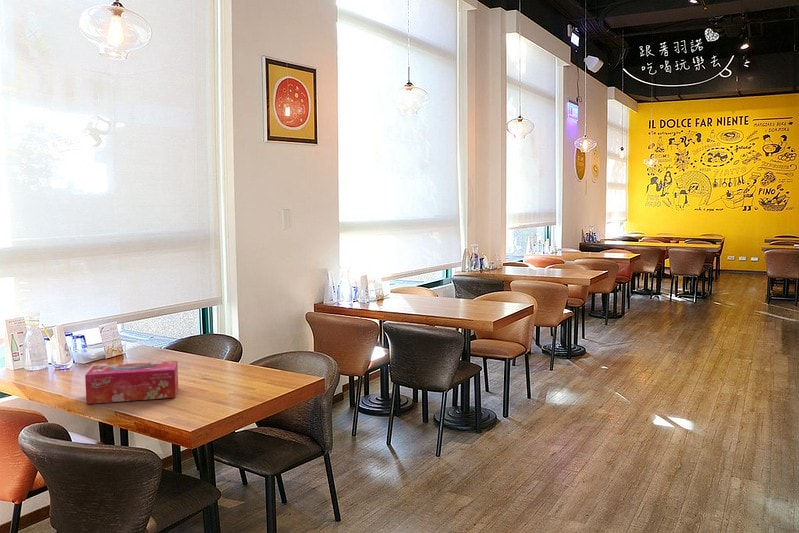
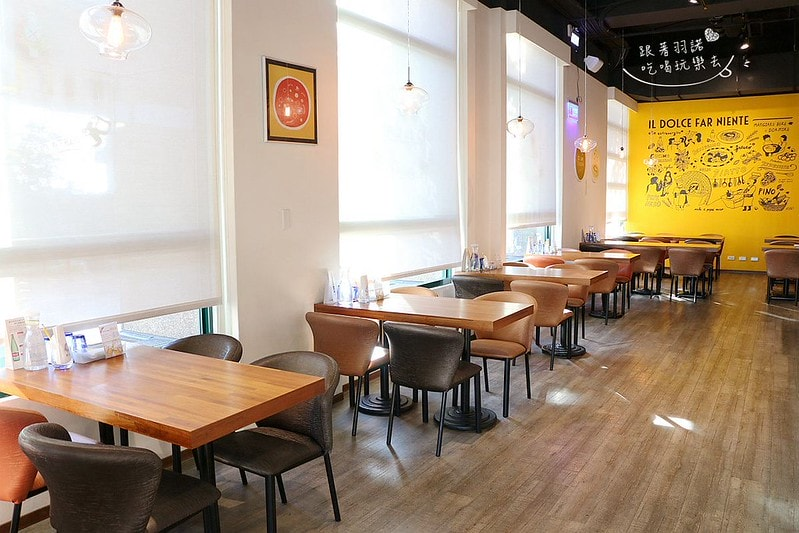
- tissue box (133, 381)
